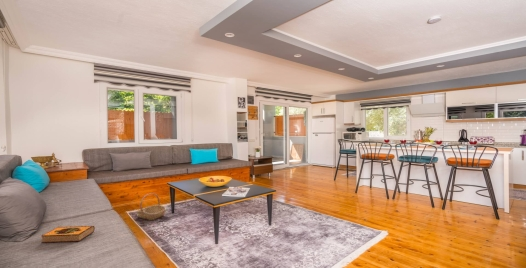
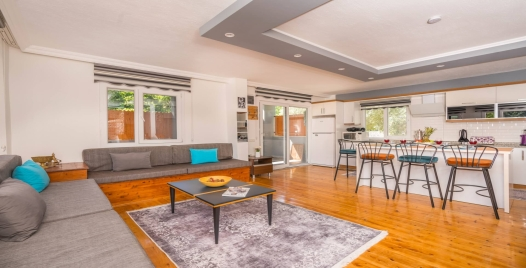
- hardback book (69, 233)
- basket (151, 206)
